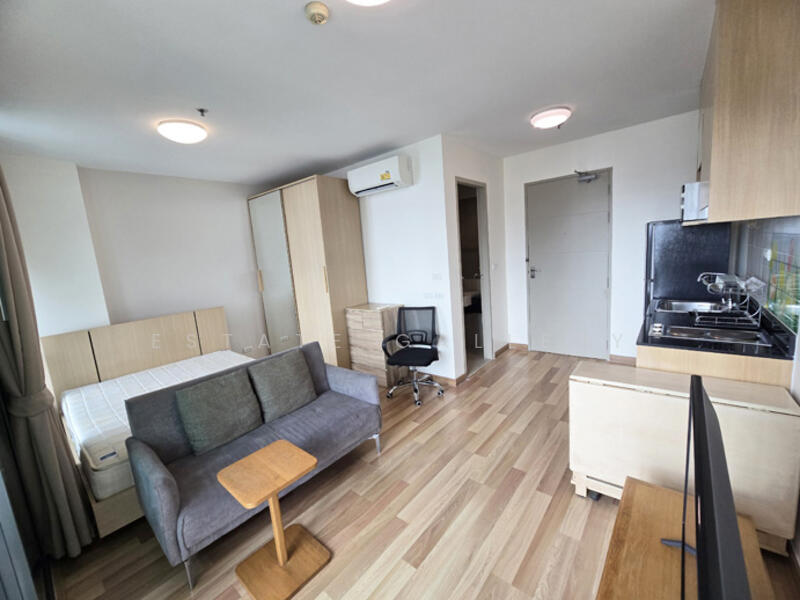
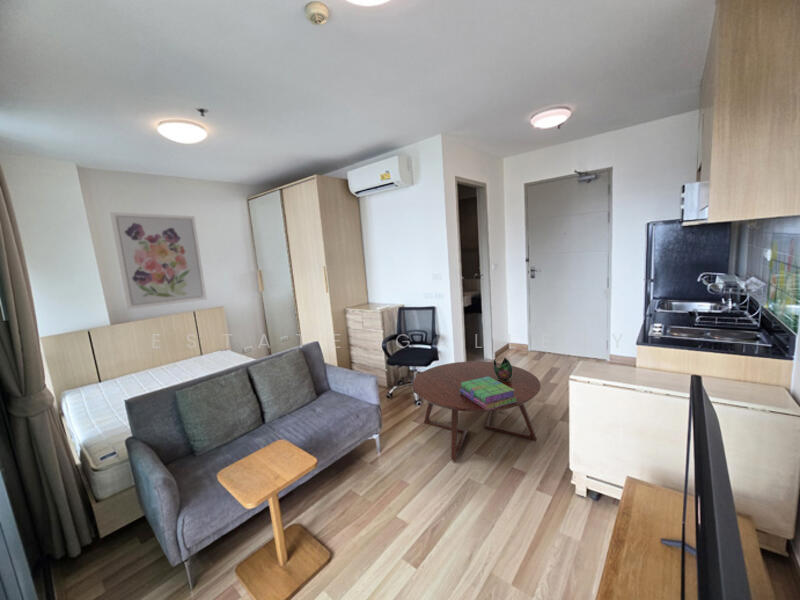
+ coffee table (475, 405)
+ stack of books (487, 391)
+ decorative bowl (502, 368)
+ wall art (162, 260)
